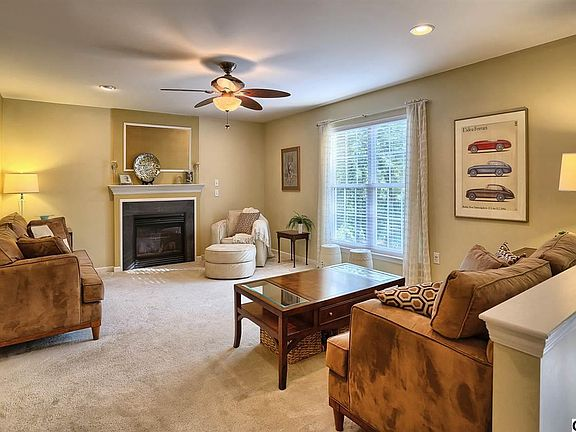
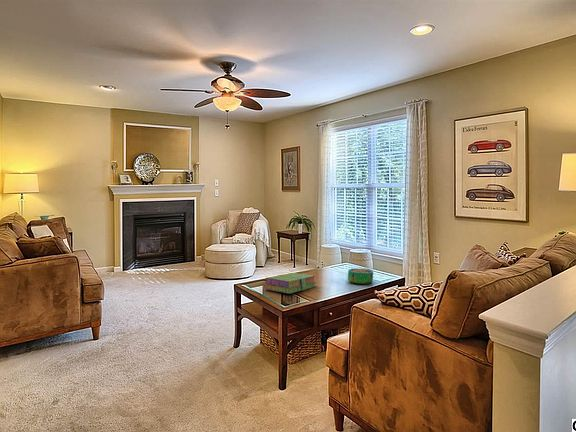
+ decorative bowl (360, 276)
+ stack of books (290, 282)
